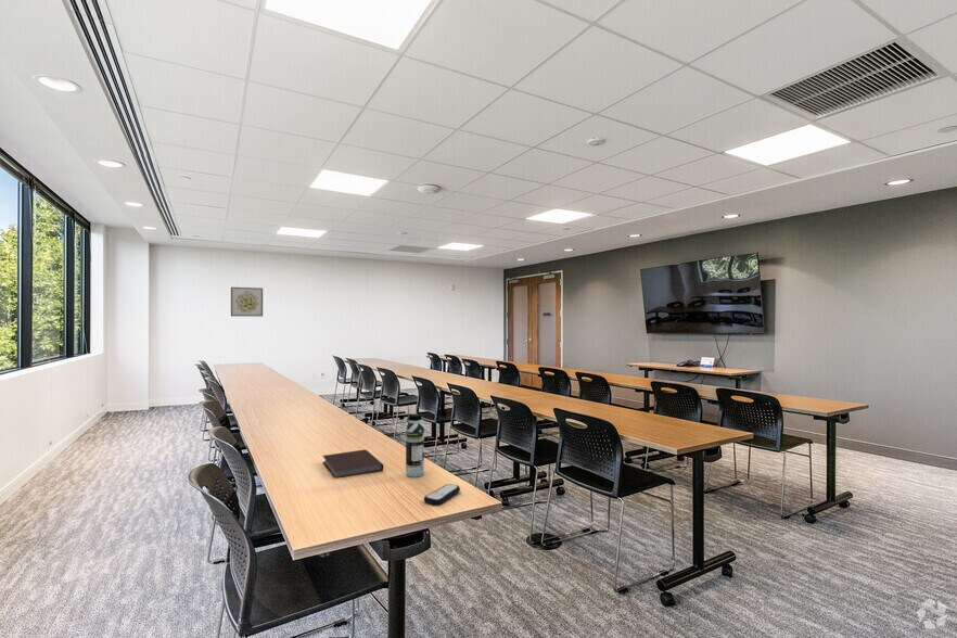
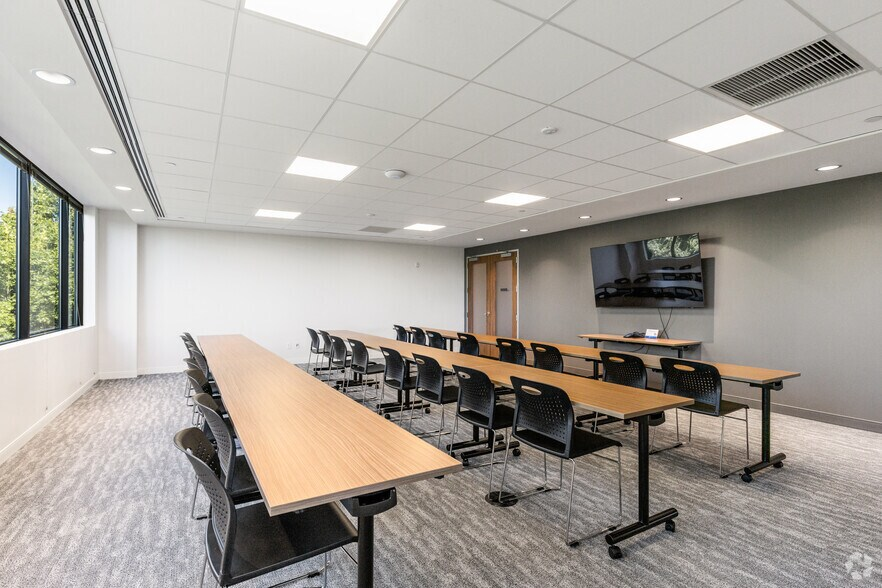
- wall art (246, 302)
- remote control (443, 494)
- notebook (352, 462)
- water bottle (414, 444)
